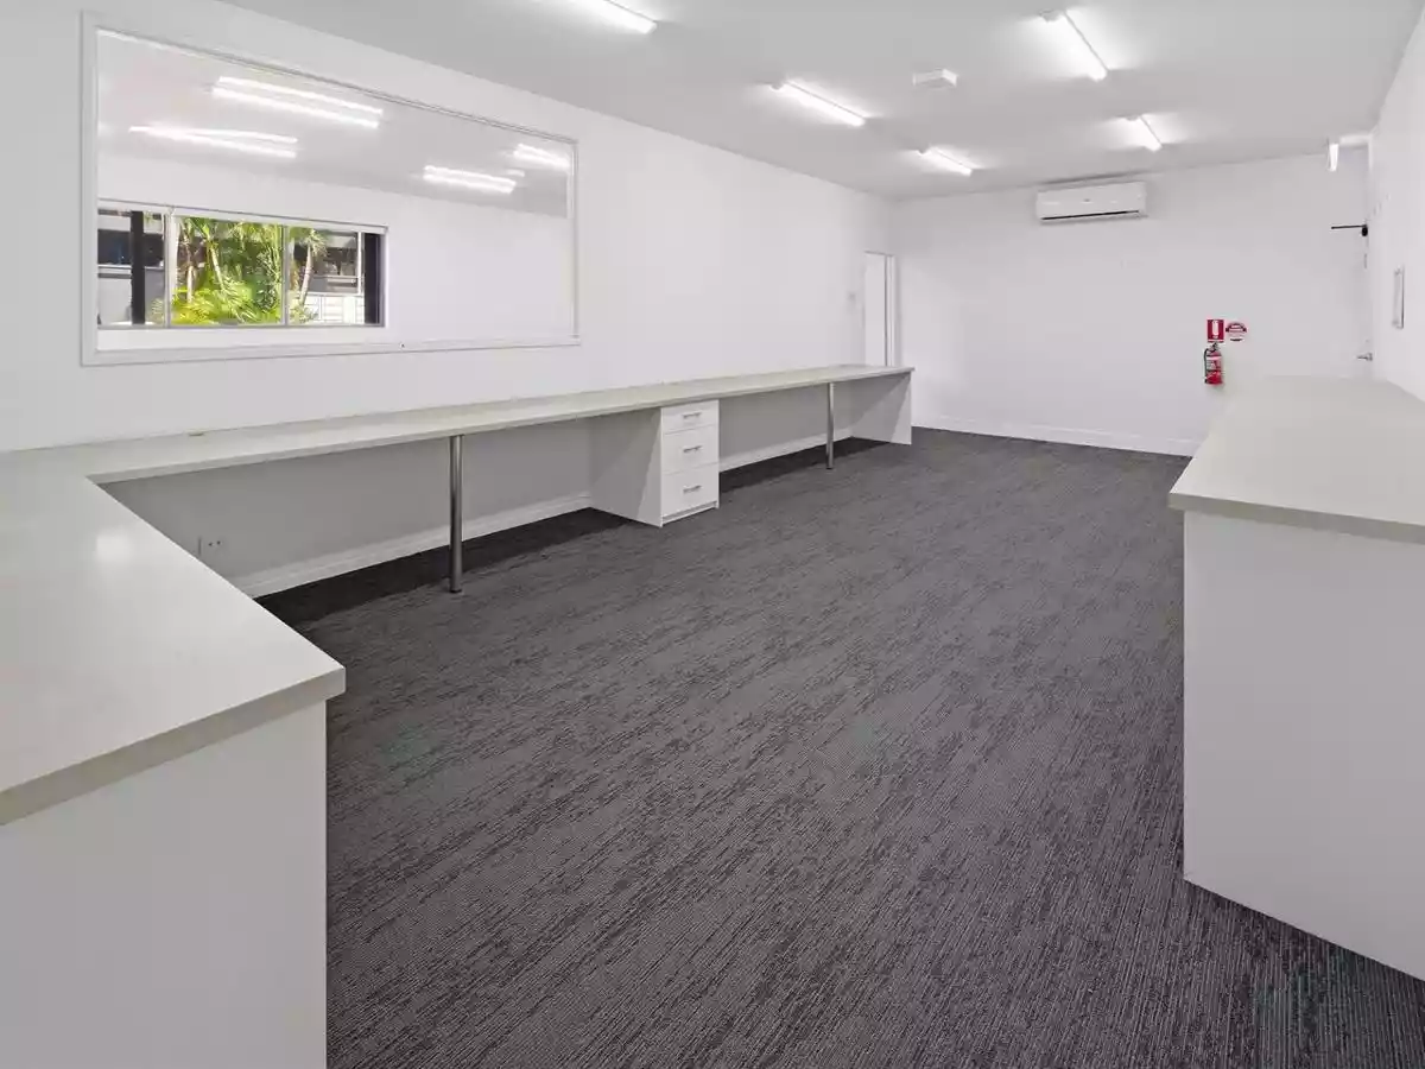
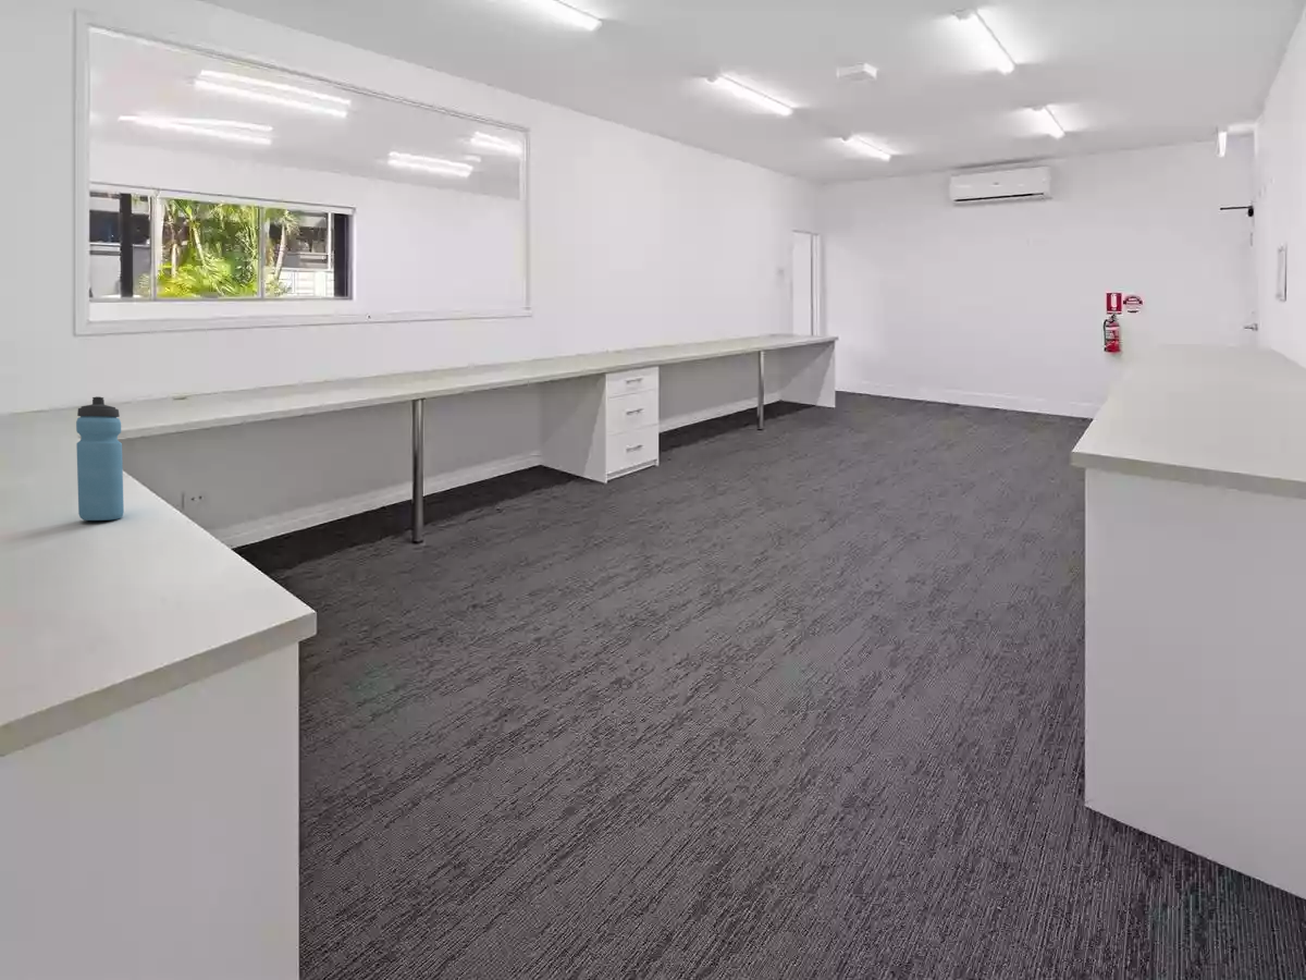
+ water bottle (99, 457)
